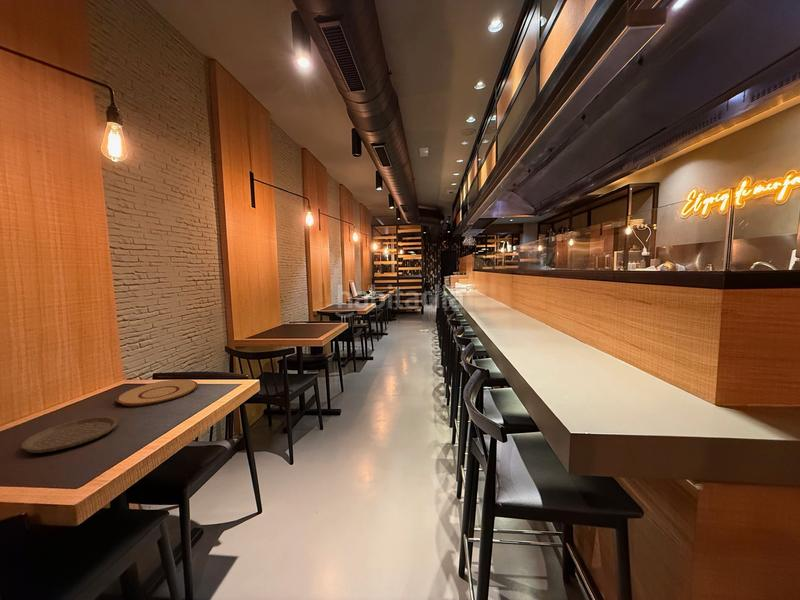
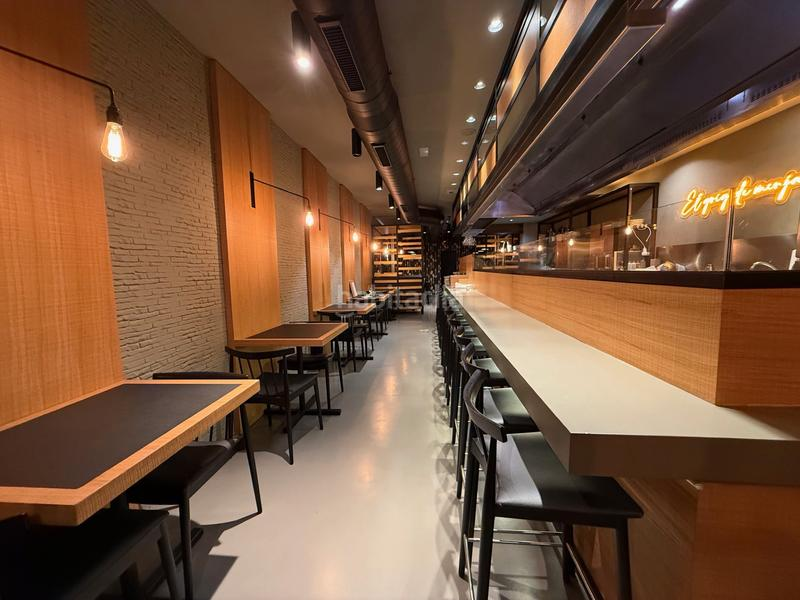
- plate (159, 392)
- plate (72, 433)
